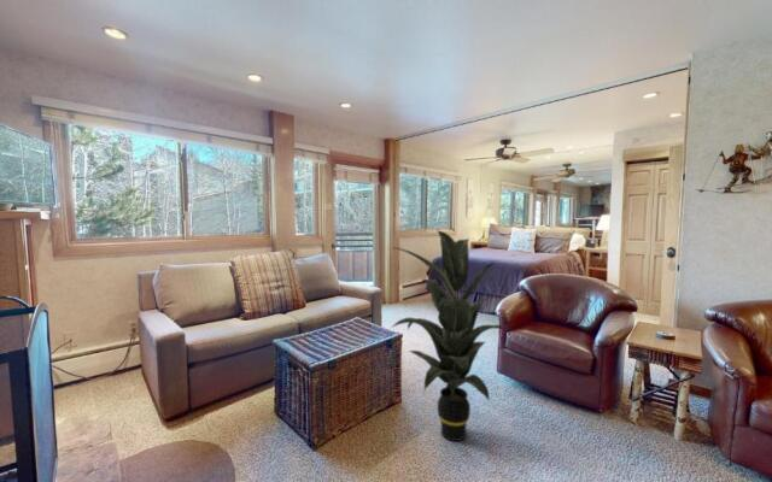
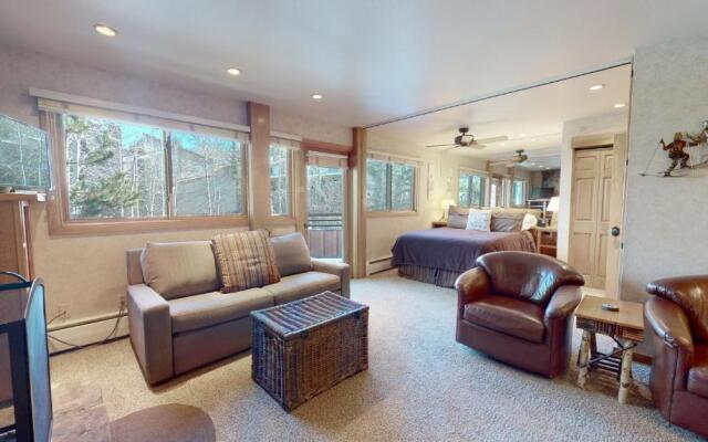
- indoor plant (445, 333)
